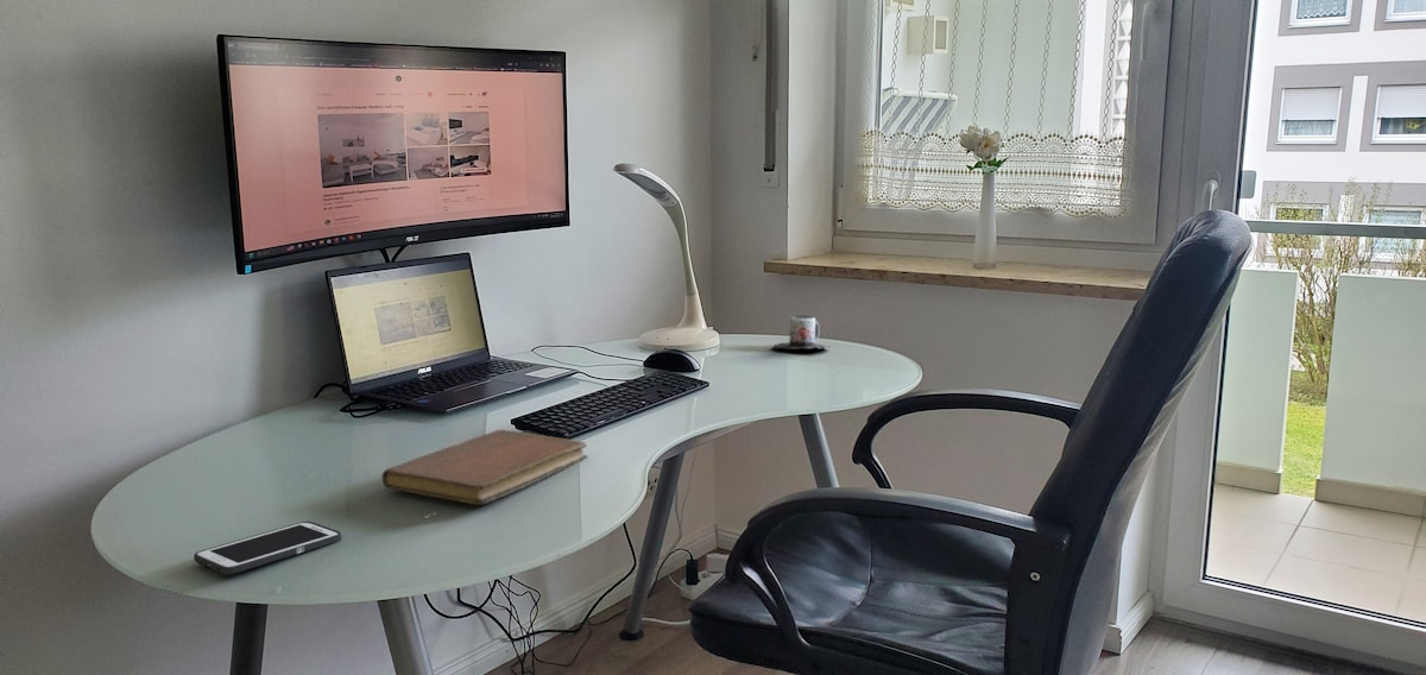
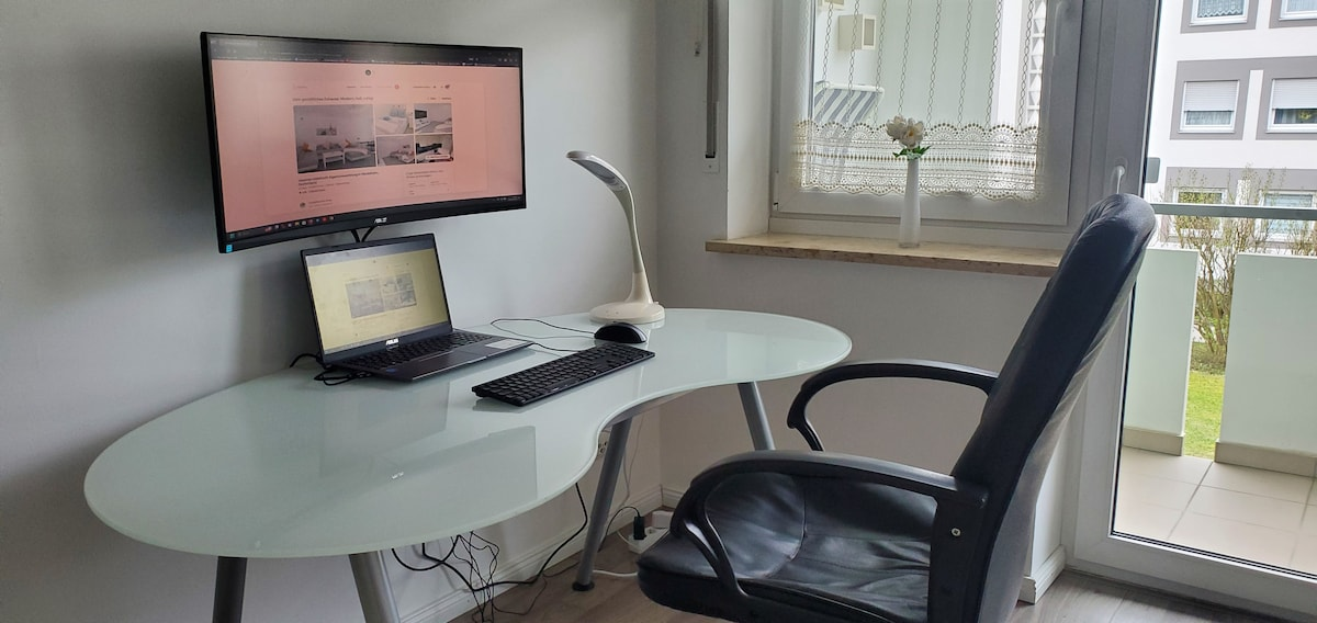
- cell phone (270, 547)
- notebook (490, 462)
- mug (803, 332)
